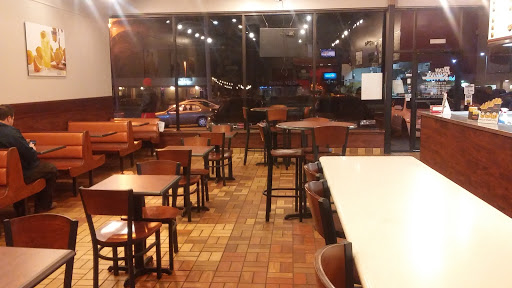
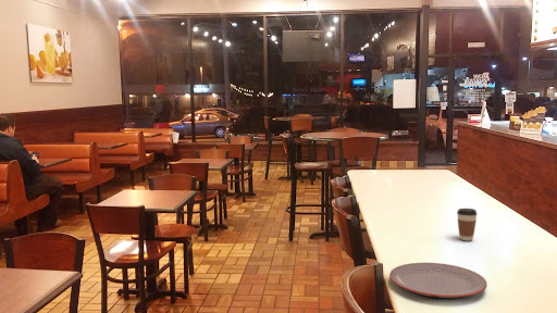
+ plate (436, 280)
+ coffee cup (466, 224)
